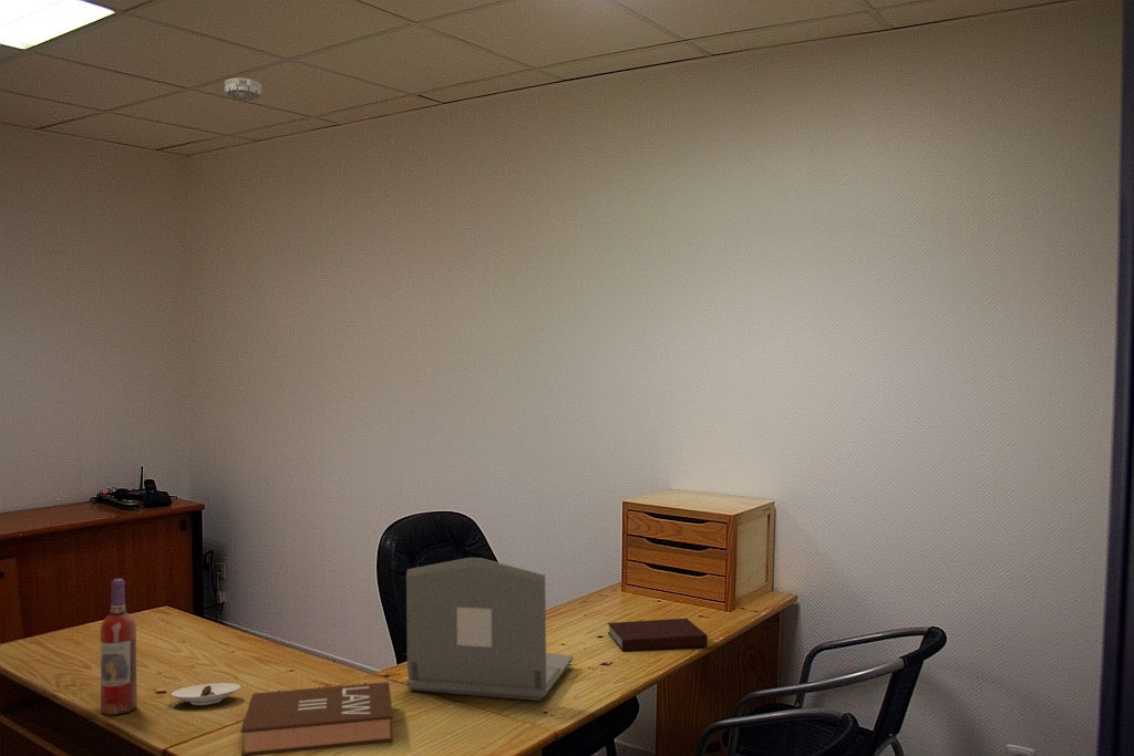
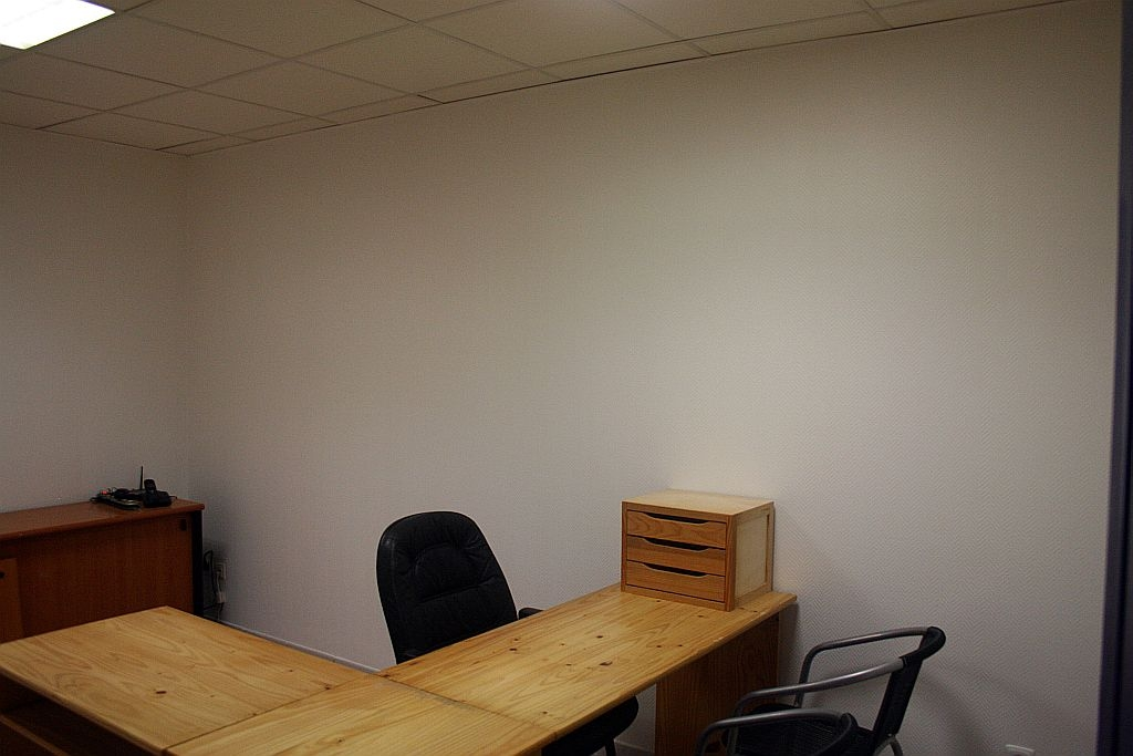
- smoke detector (243, 89)
- notebook (656, 633)
- saucer (206, 694)
- laptop (494, 611)
- wine bottle (117, 644)
- book (320, 714)
